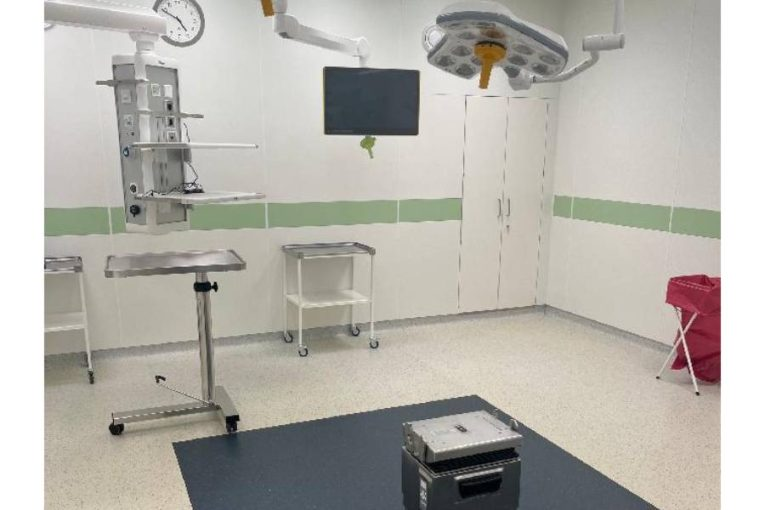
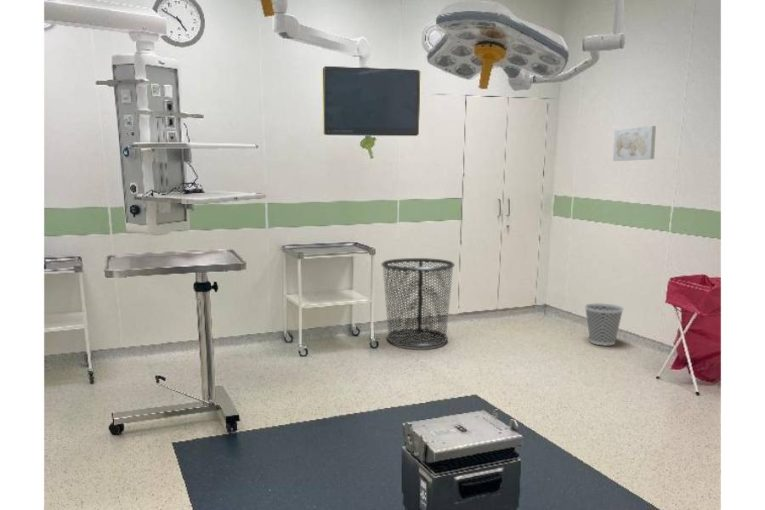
+ wall art (633, 144)
+ waste bin (417, 301)
+ wastebasket (603, 324)
